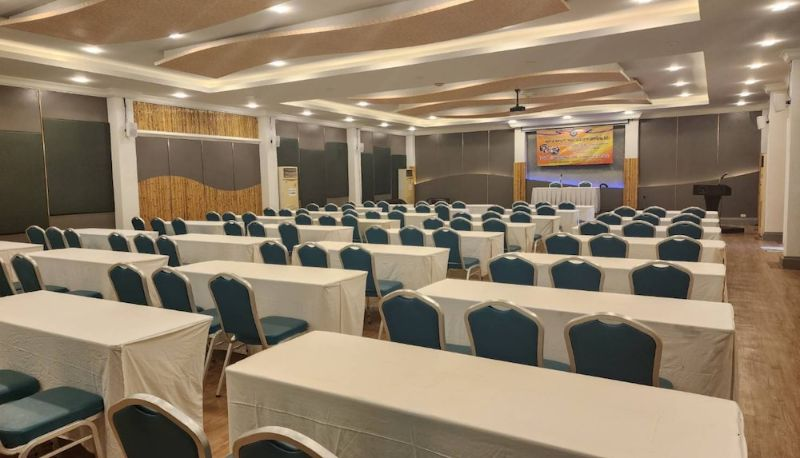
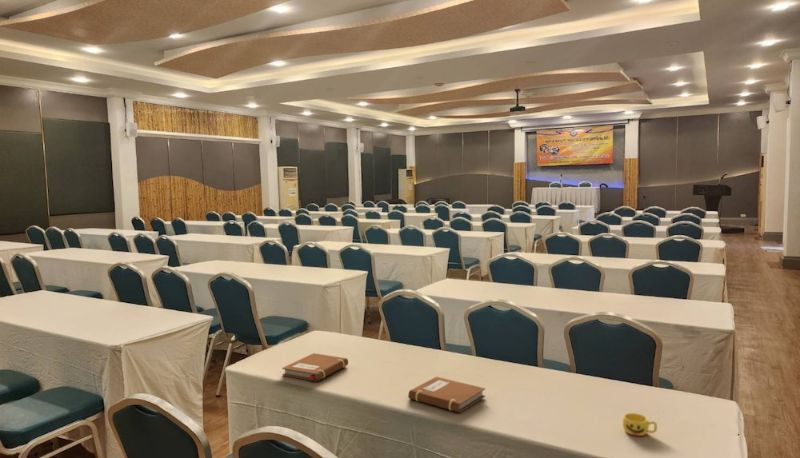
+ notebook (445, 393)
+ cup (639, 425)
+ notebook (315, 367)
